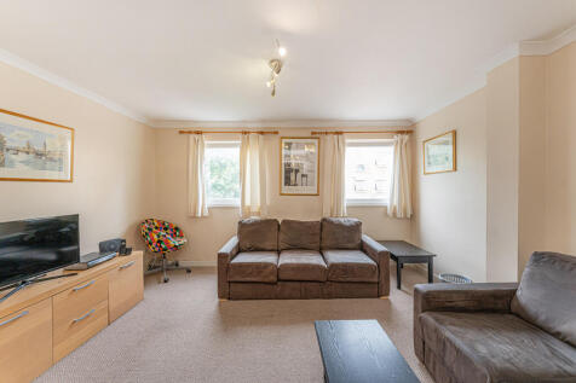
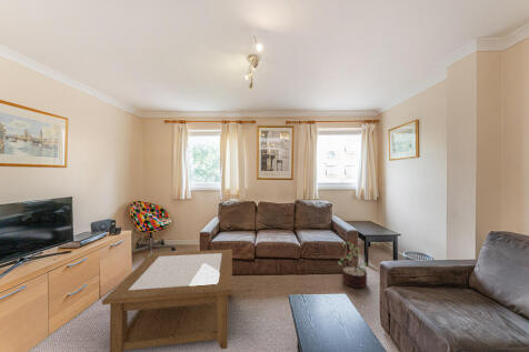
+ coffee table (183, 292)
+ decorative plant (353, 261)
